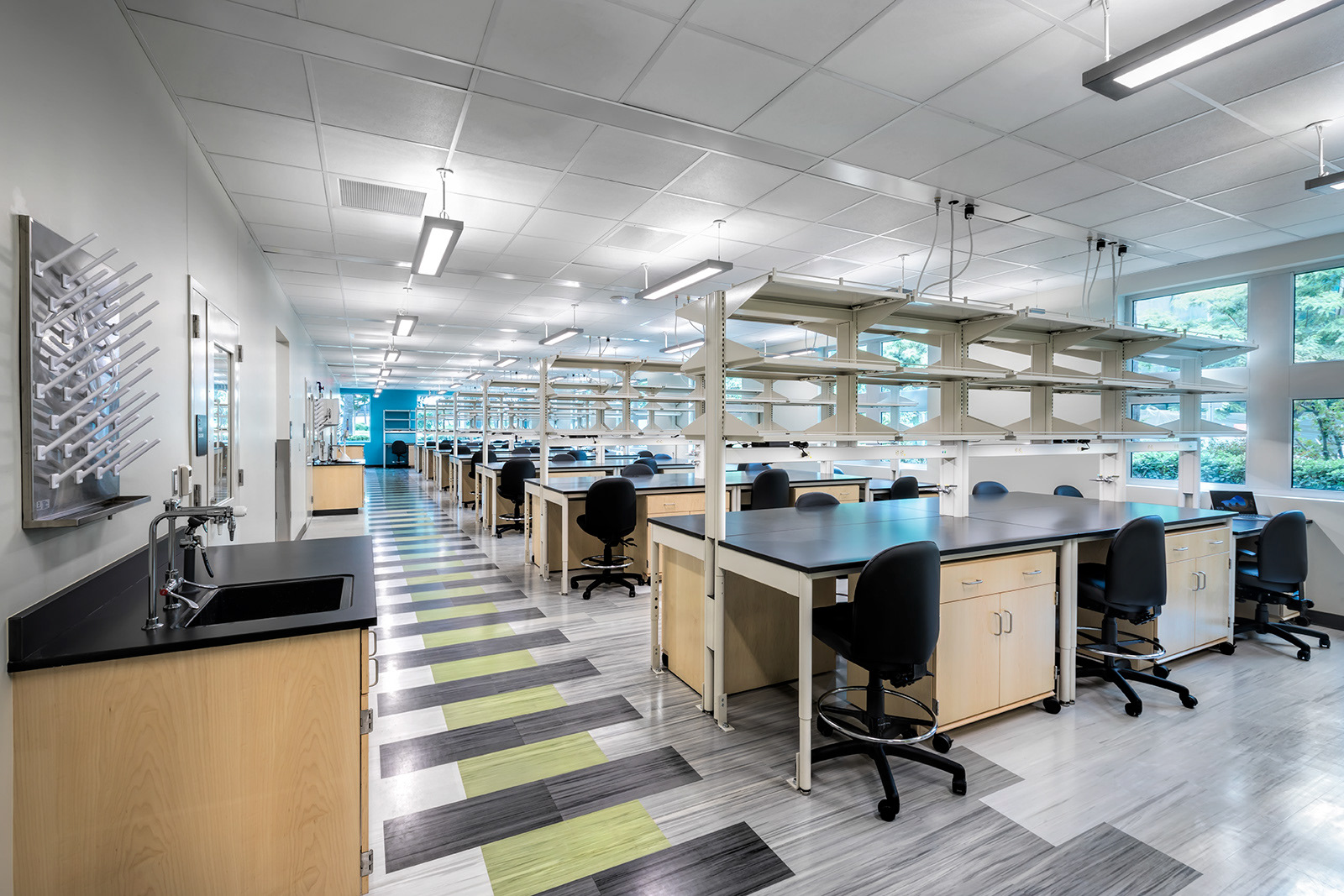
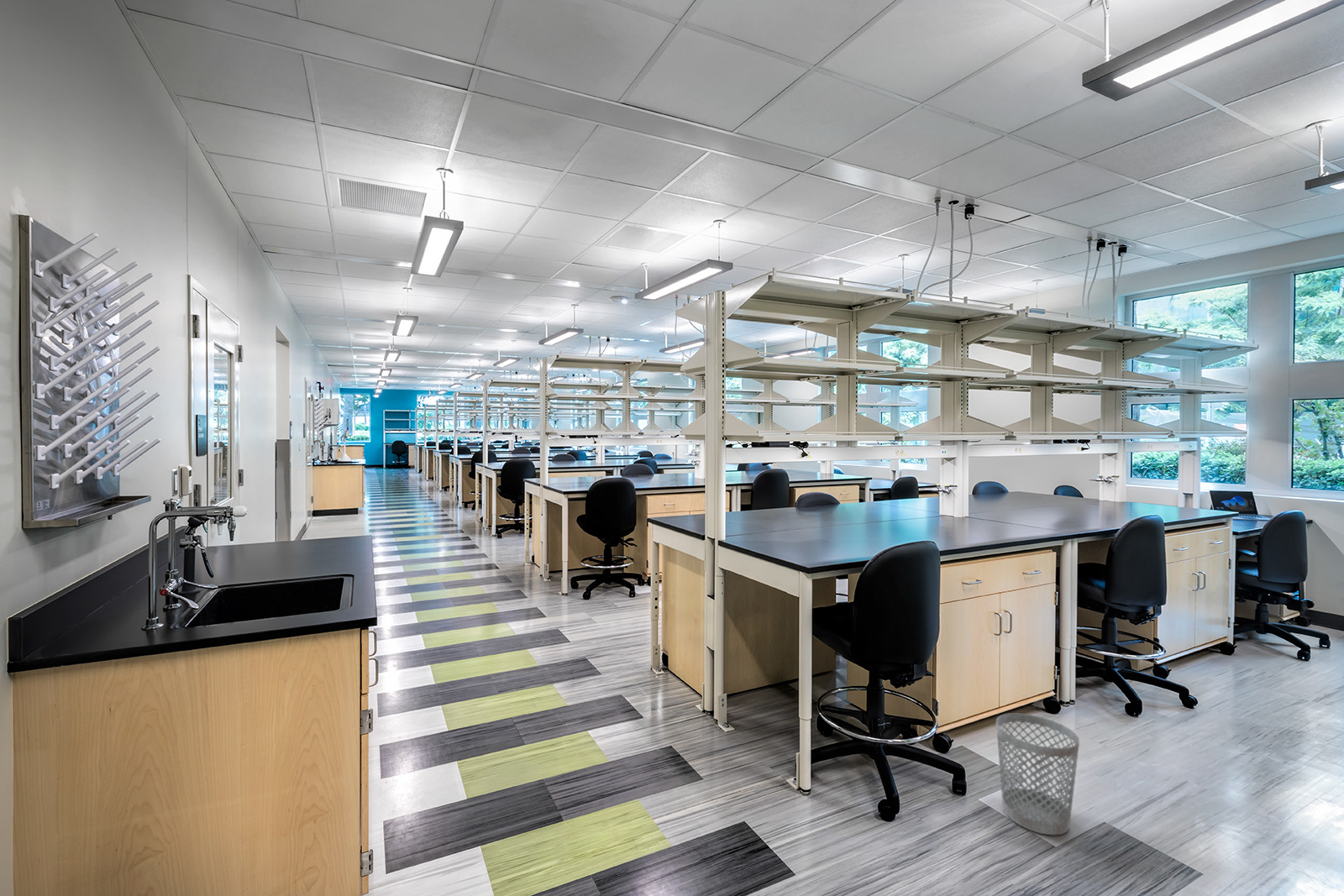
+ wastebasket (1036, 773)
